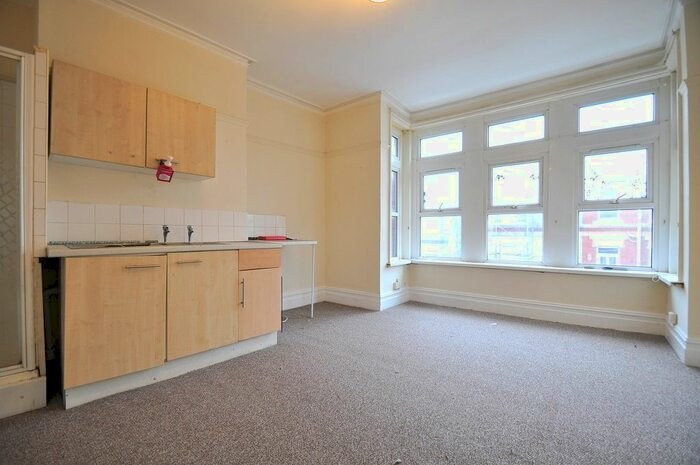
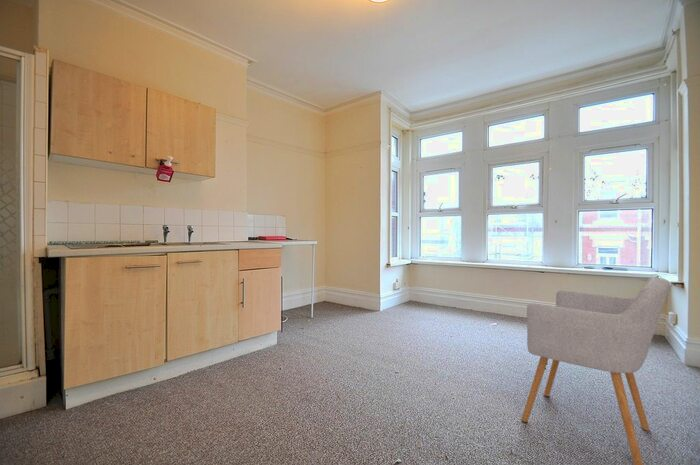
+ chair (593, 351)
